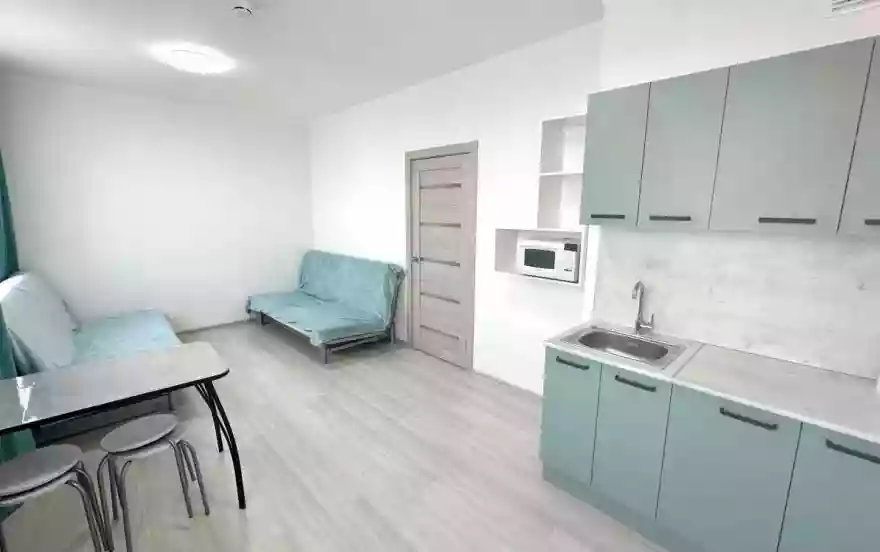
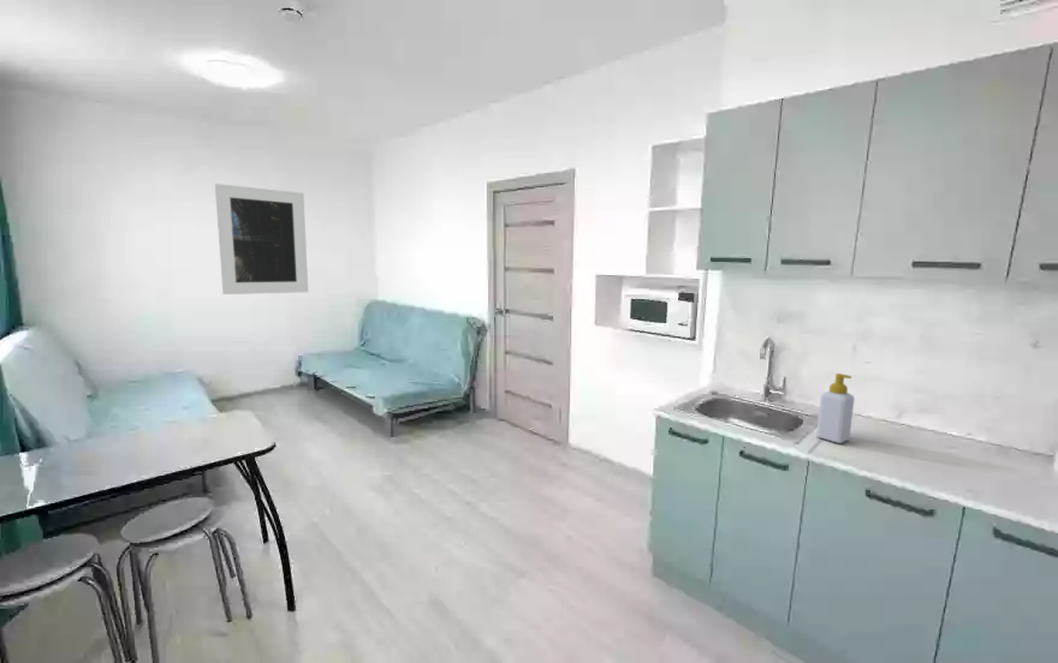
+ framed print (264, 241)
+ soap bottle (836, 406)
